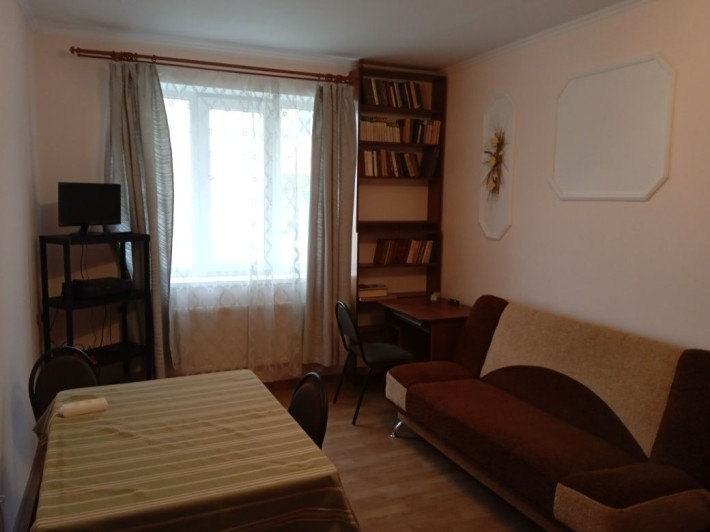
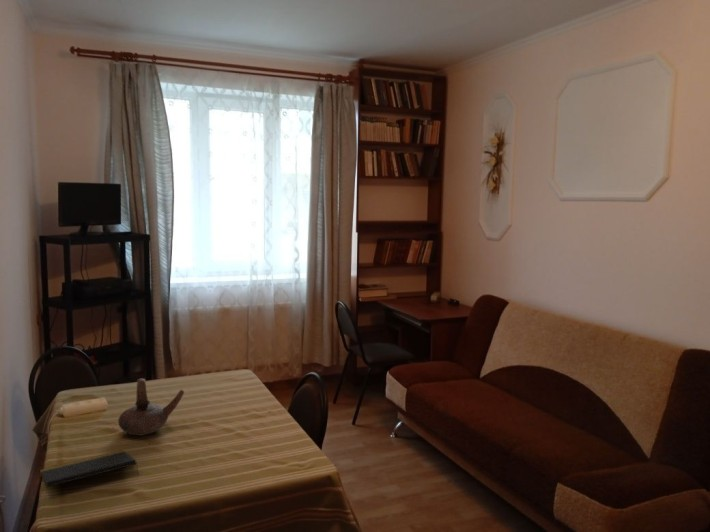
+ notepad (88, 467)
+ teapot (151, 404)
